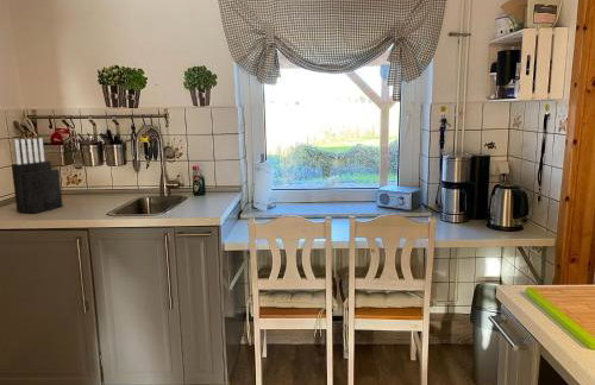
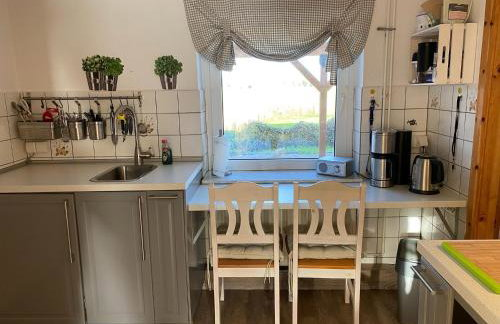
- knife block (38, 173)
